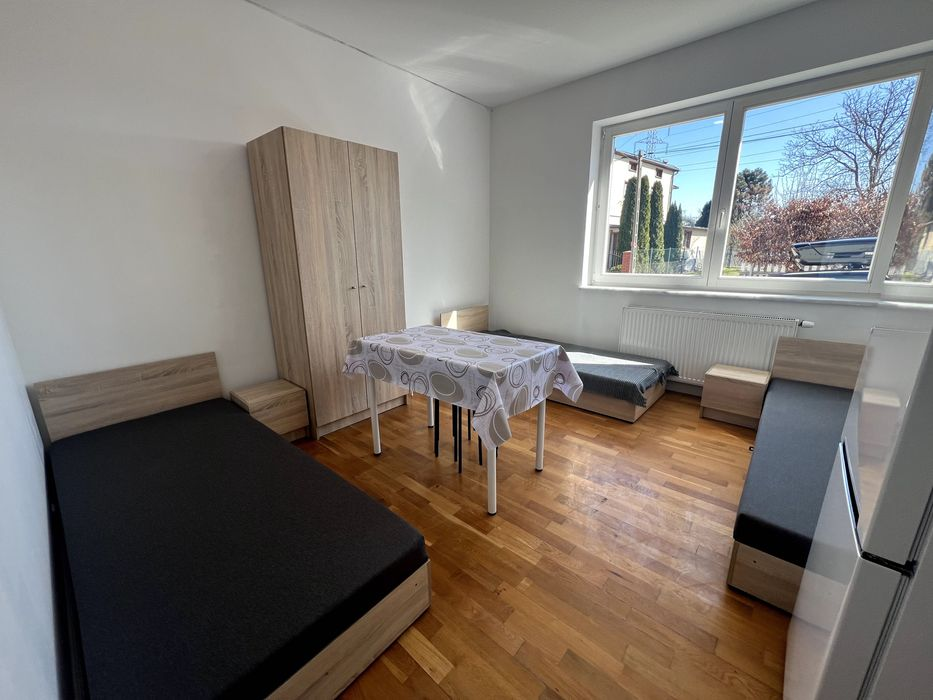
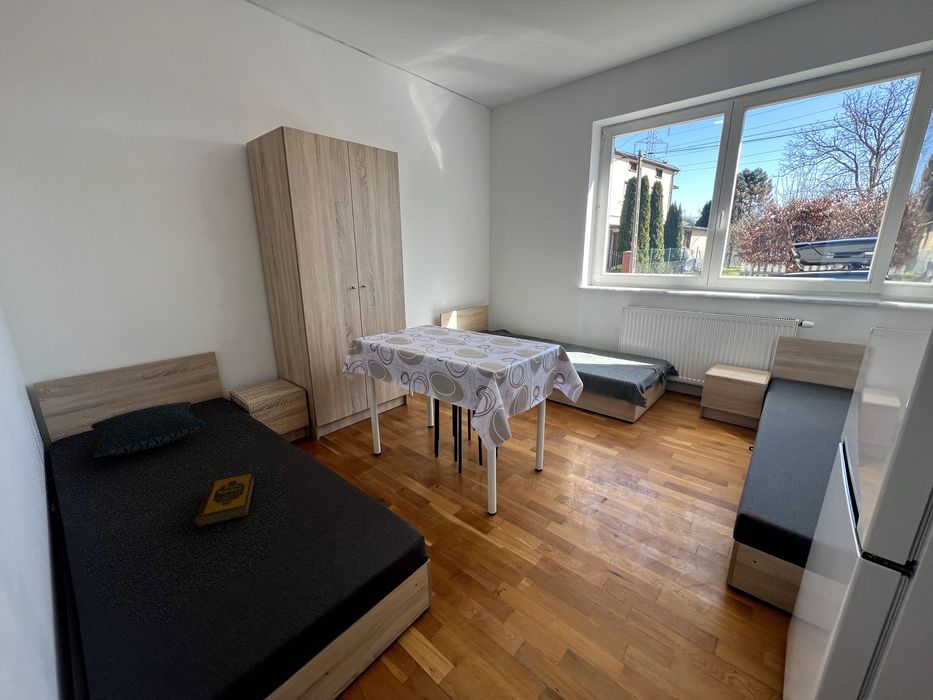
+ hardback book (226, 497)
+ pillow (149, 426)
